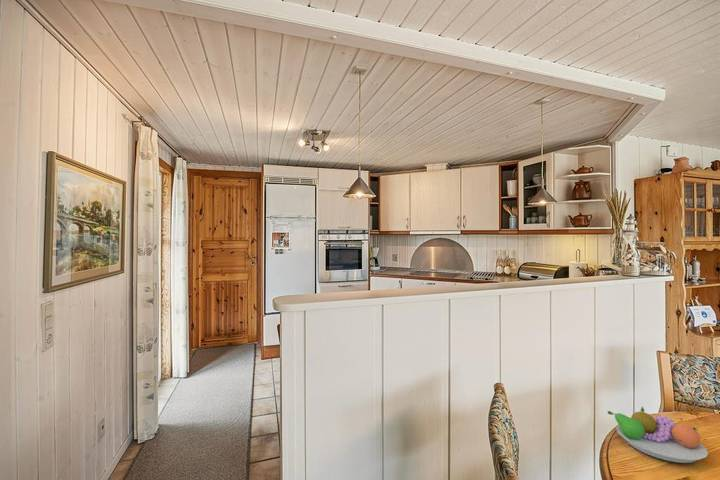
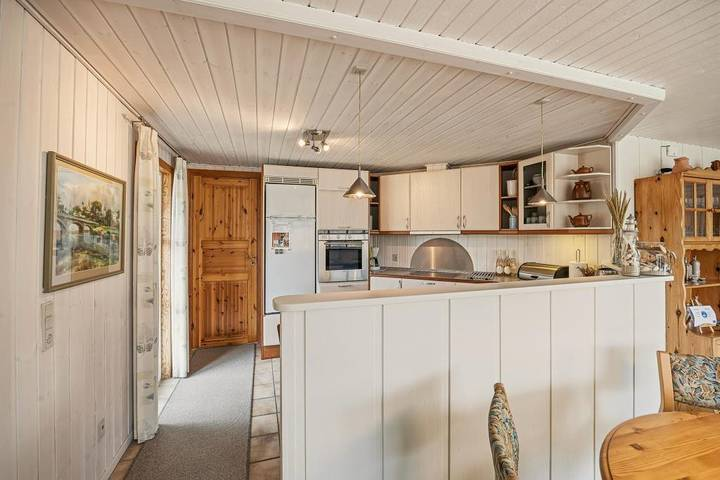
- fruit bowl (655, 430)
